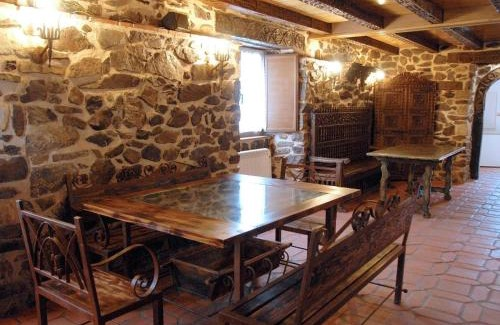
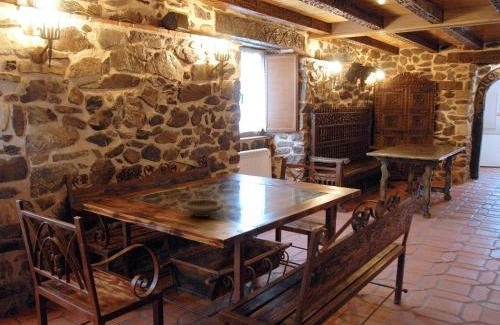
+ bowl (202, 208)
